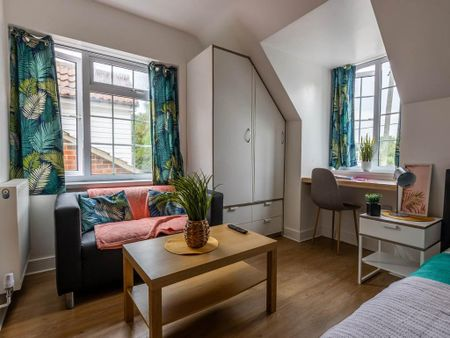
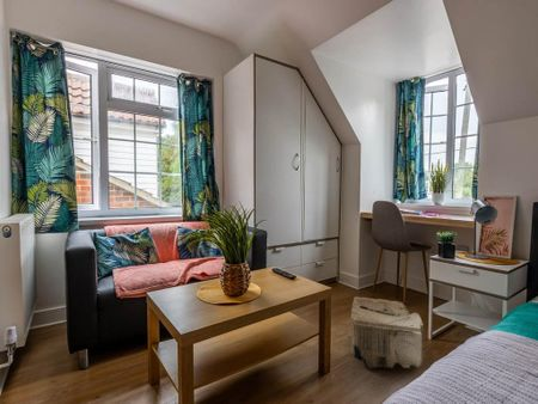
+ pouf (380, 332)
